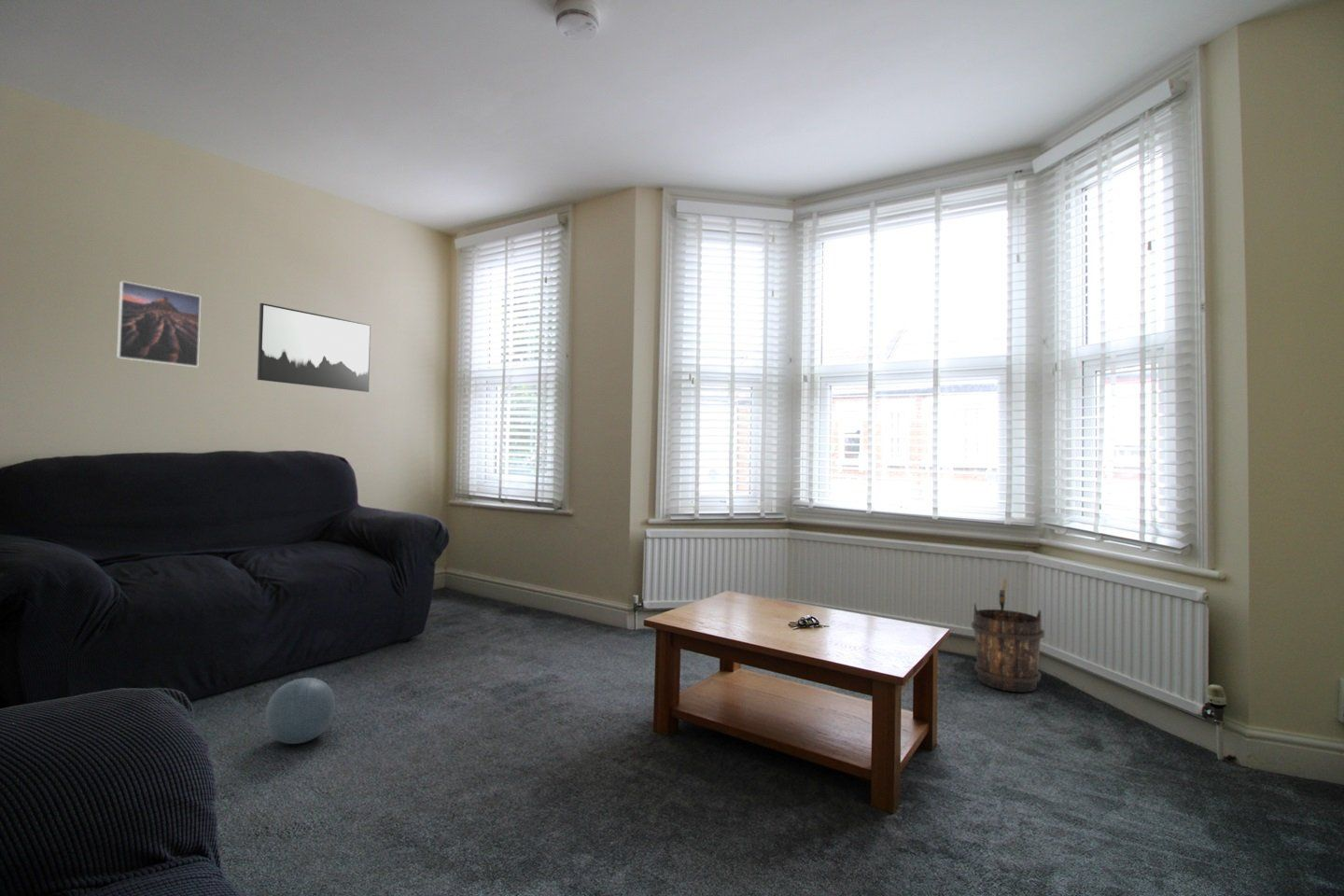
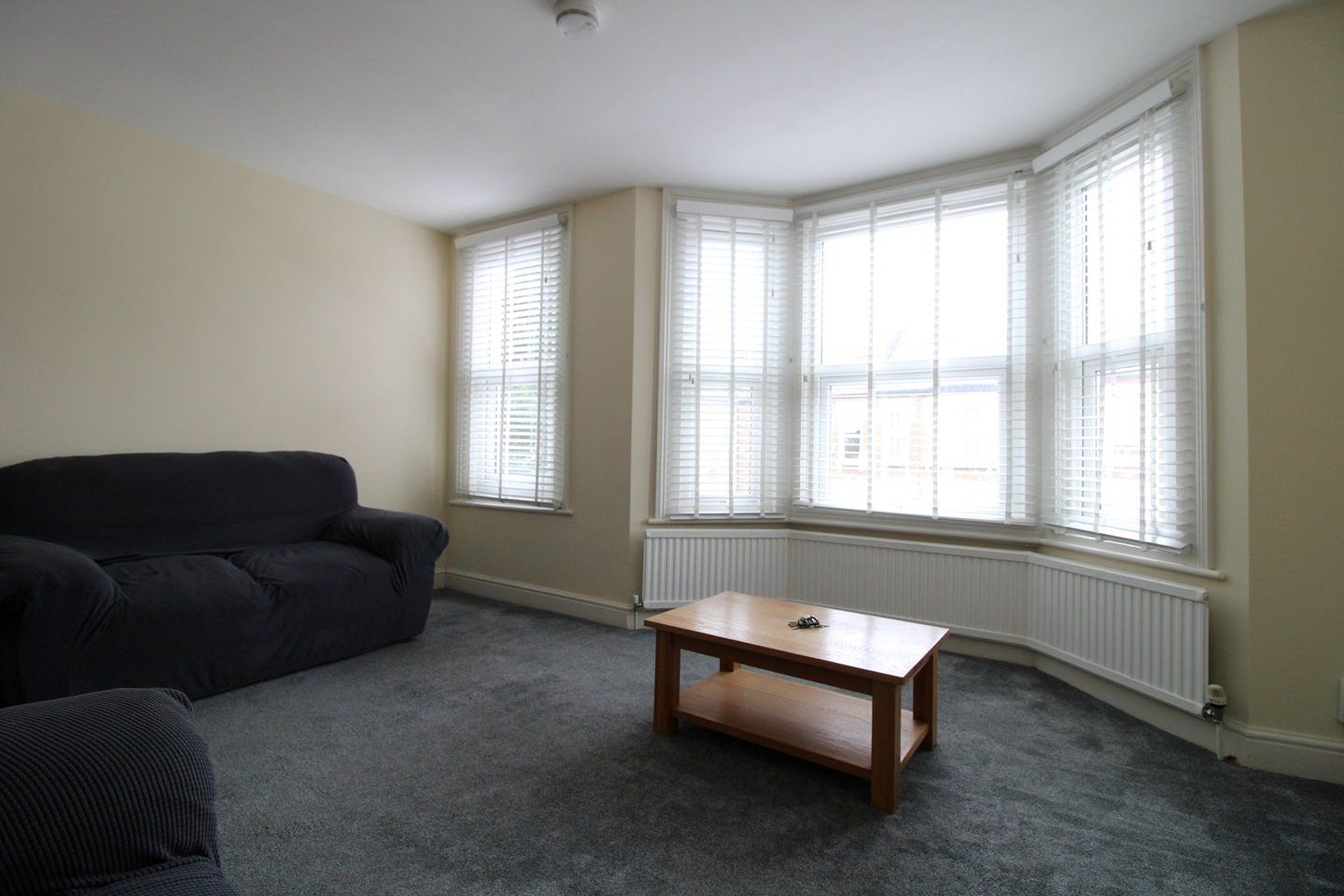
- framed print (160, 326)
- wall art (317, 350)
- bucket (1008, 631)
- ball (301, 709)
